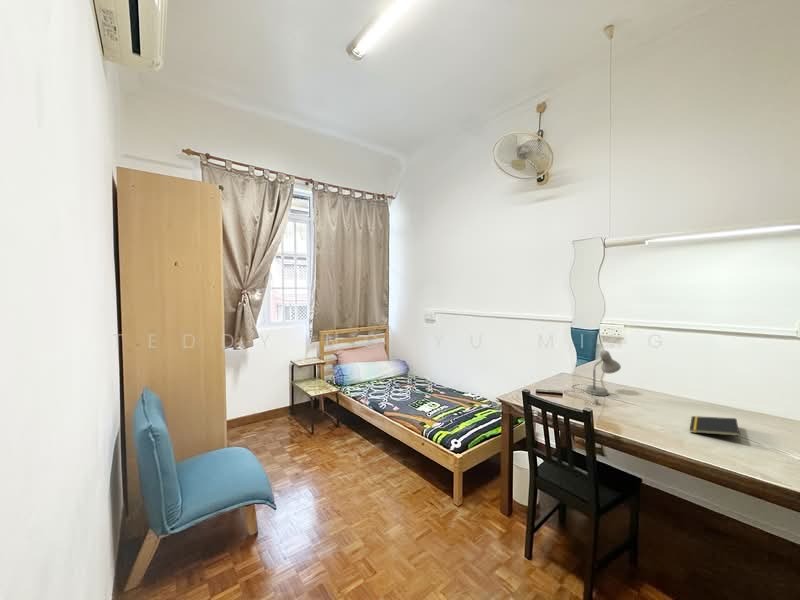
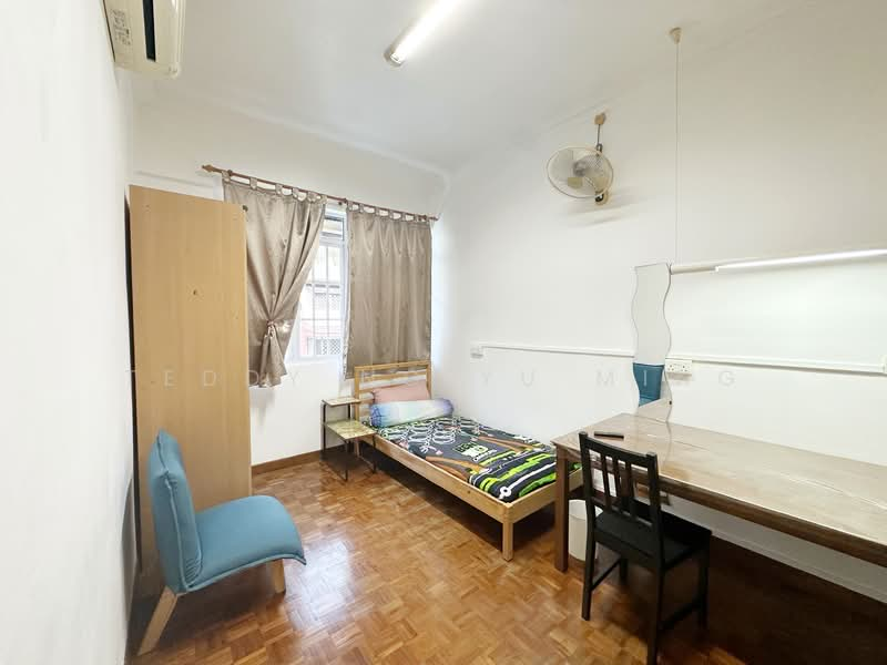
- notepad (713, 425)
- desk lamp (593, 372)
